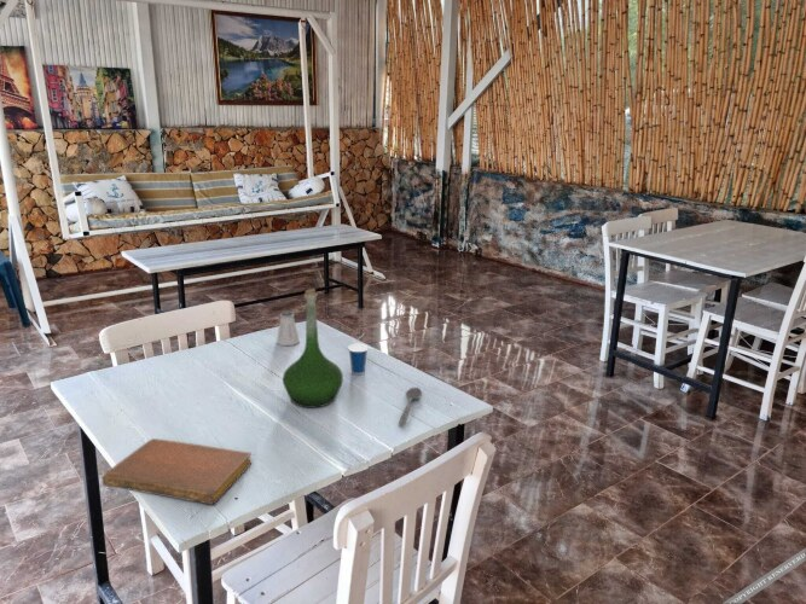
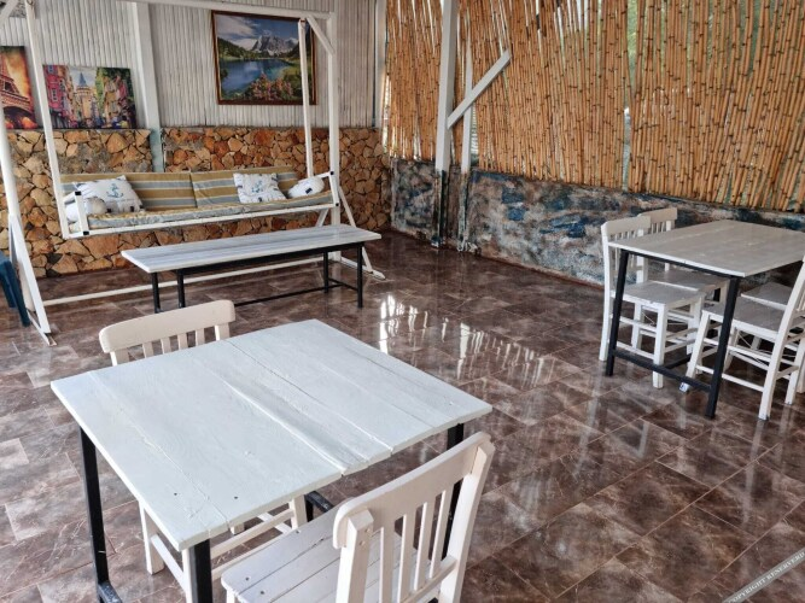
- notebook (180, 469)
- soupspoon (408, 405)
- cup (358, 352)
- vase (312, 345)
- saltshaker (288, 326)
